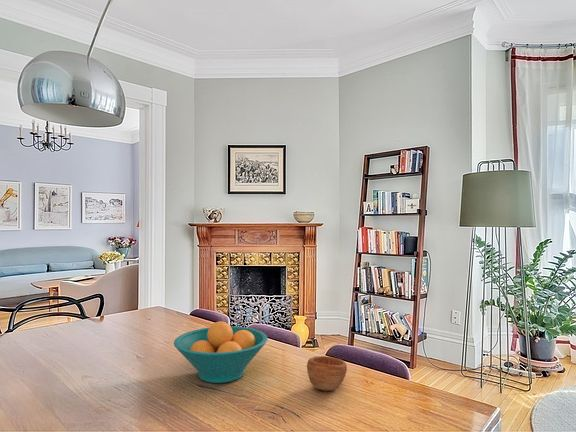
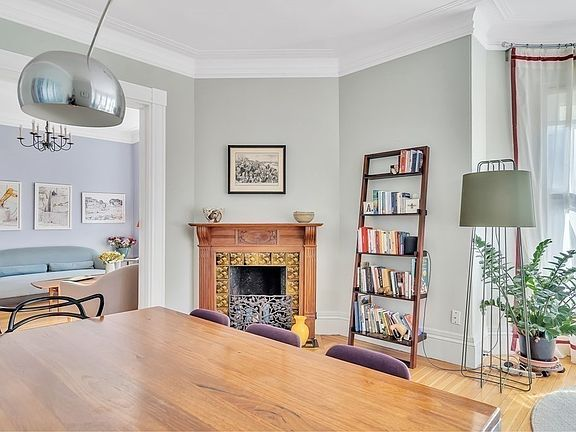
- fruit bowl (221, 348)
- cup (328, 371)
